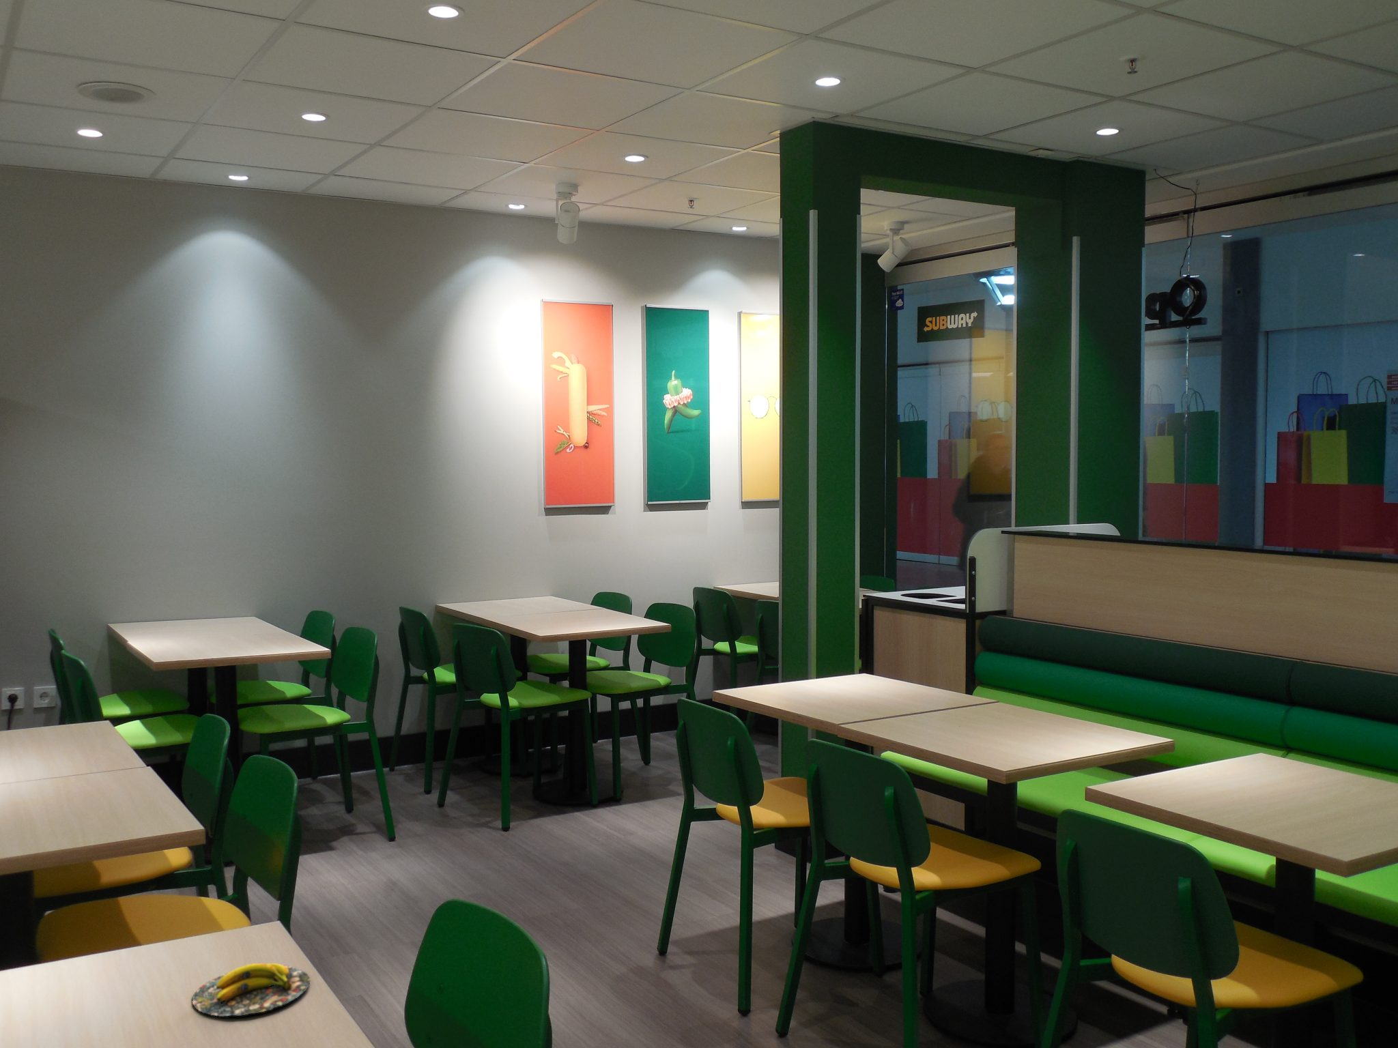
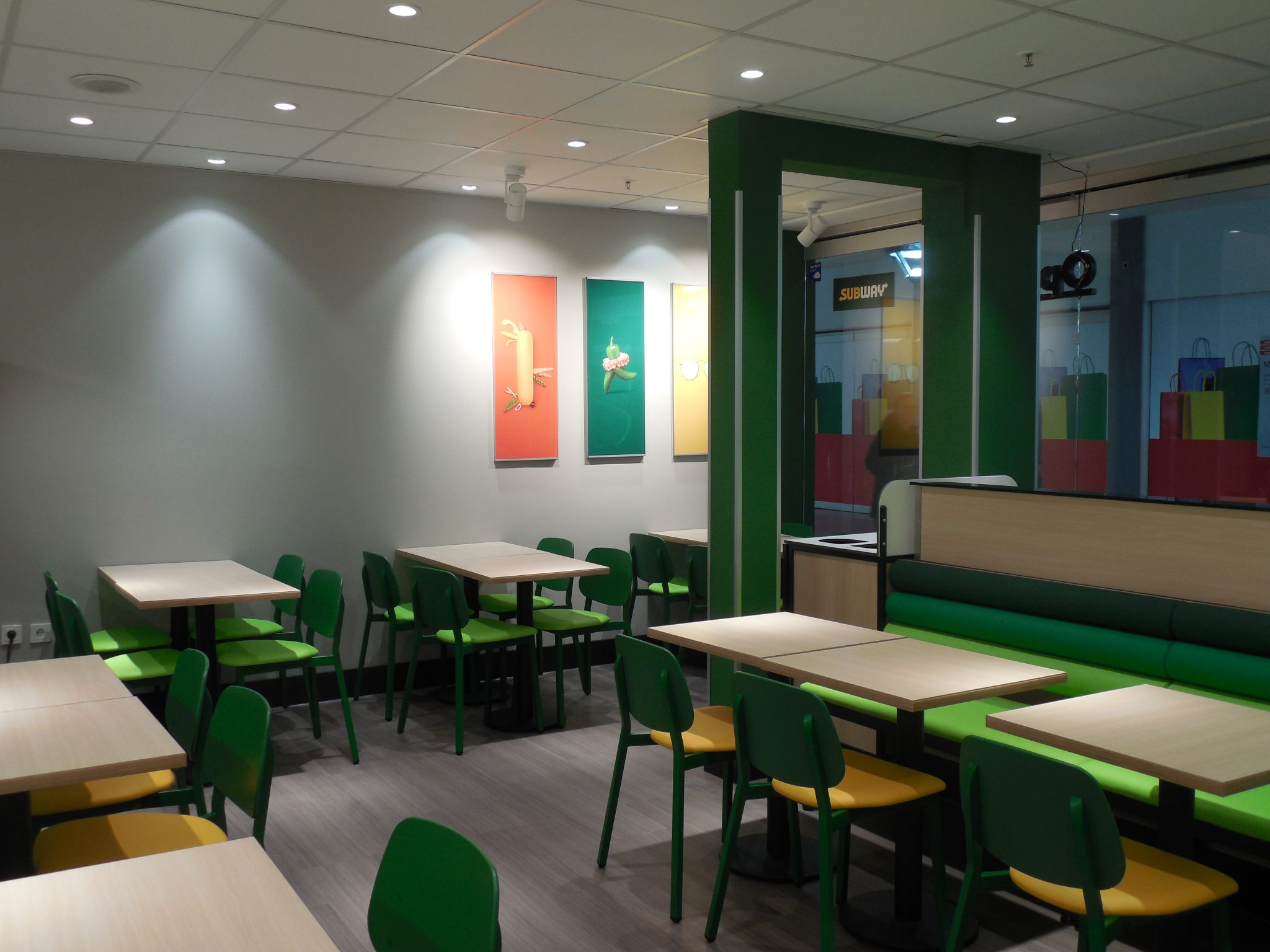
- banana (251, 979)
